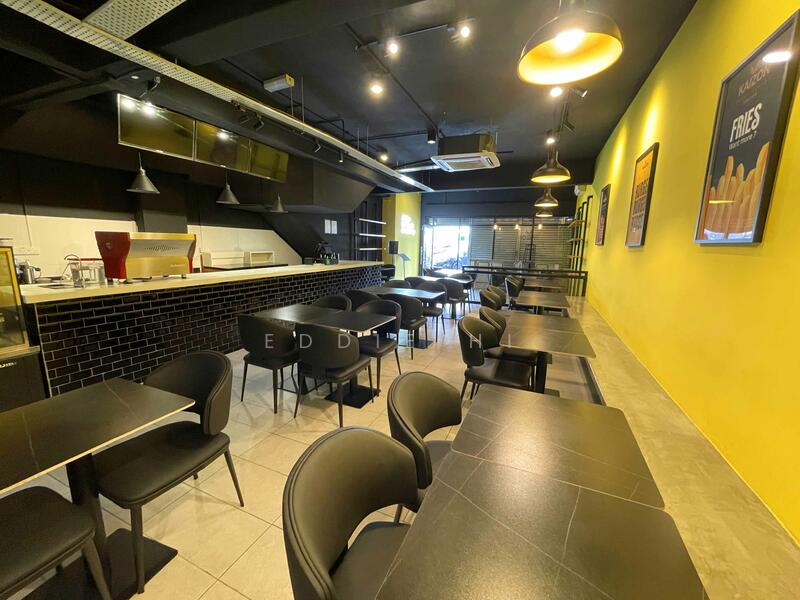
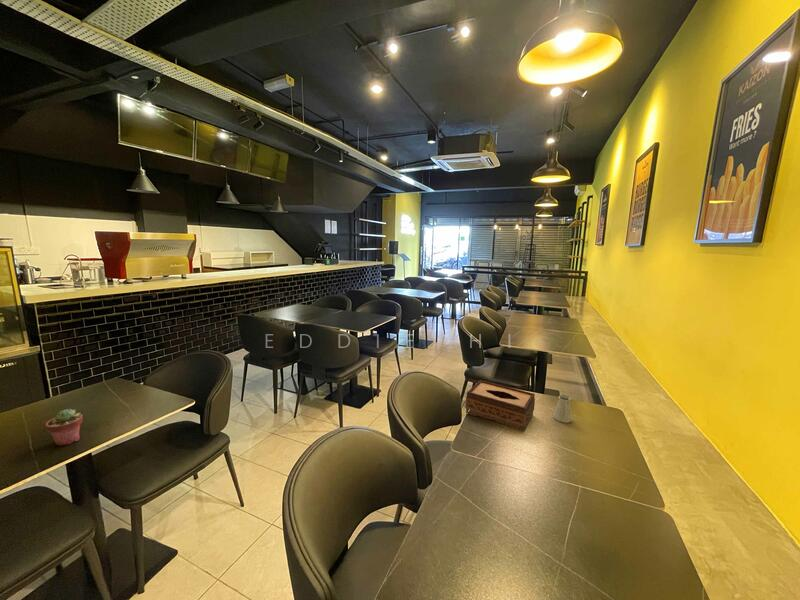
+ tissue box (500, 403)
+ potted succulent (65, 425)
+ saltshaker (563, 407)
